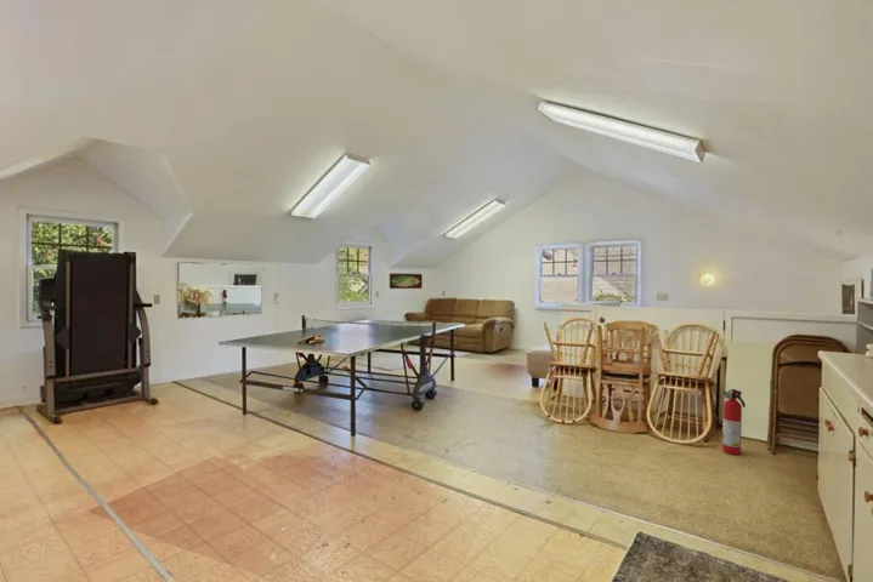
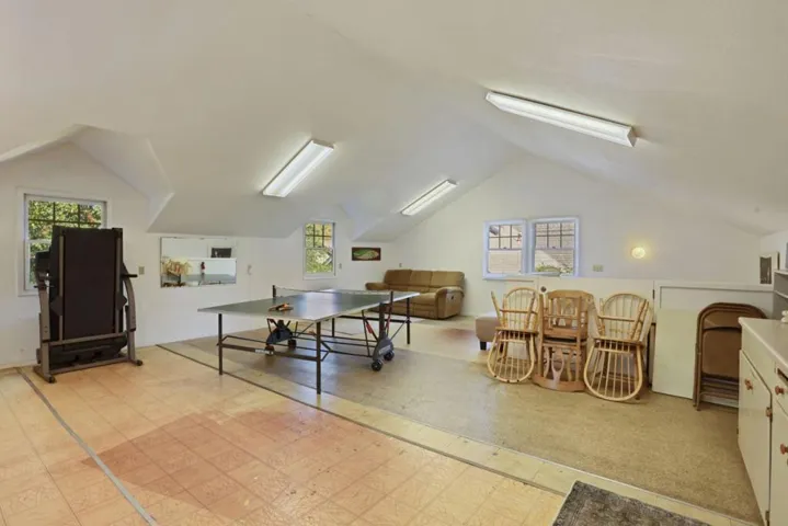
- fire extinguisher (733, 421)
